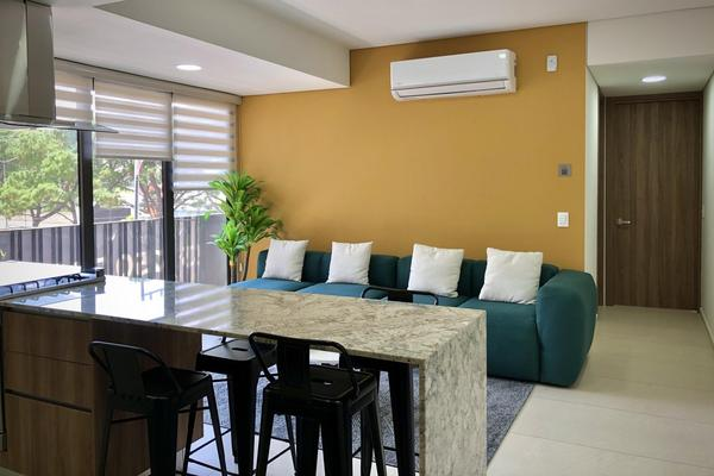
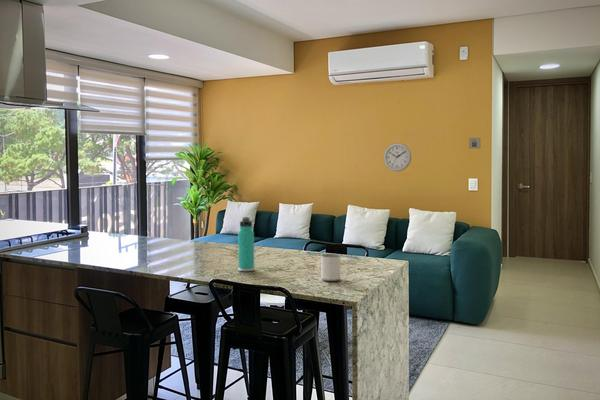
+ mug (332, 266)
+ wall clock (397, 157)
+ thermos bottle (246, 243)
